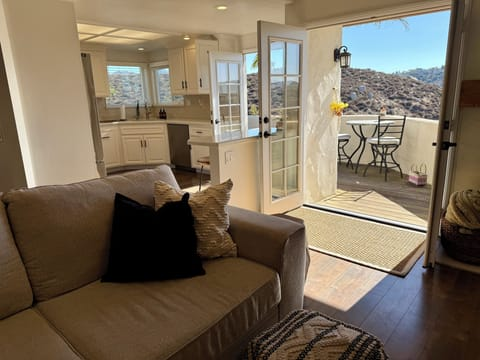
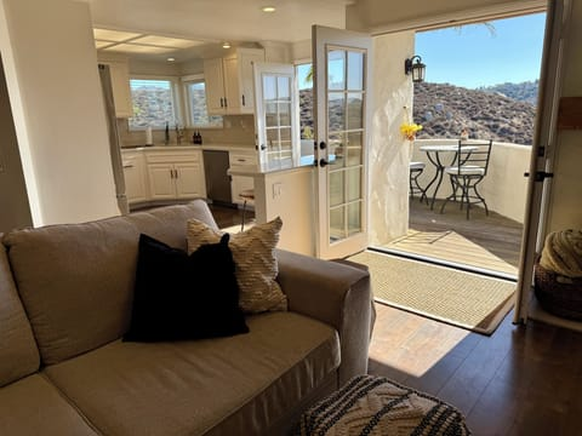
- basket (418, 173)
